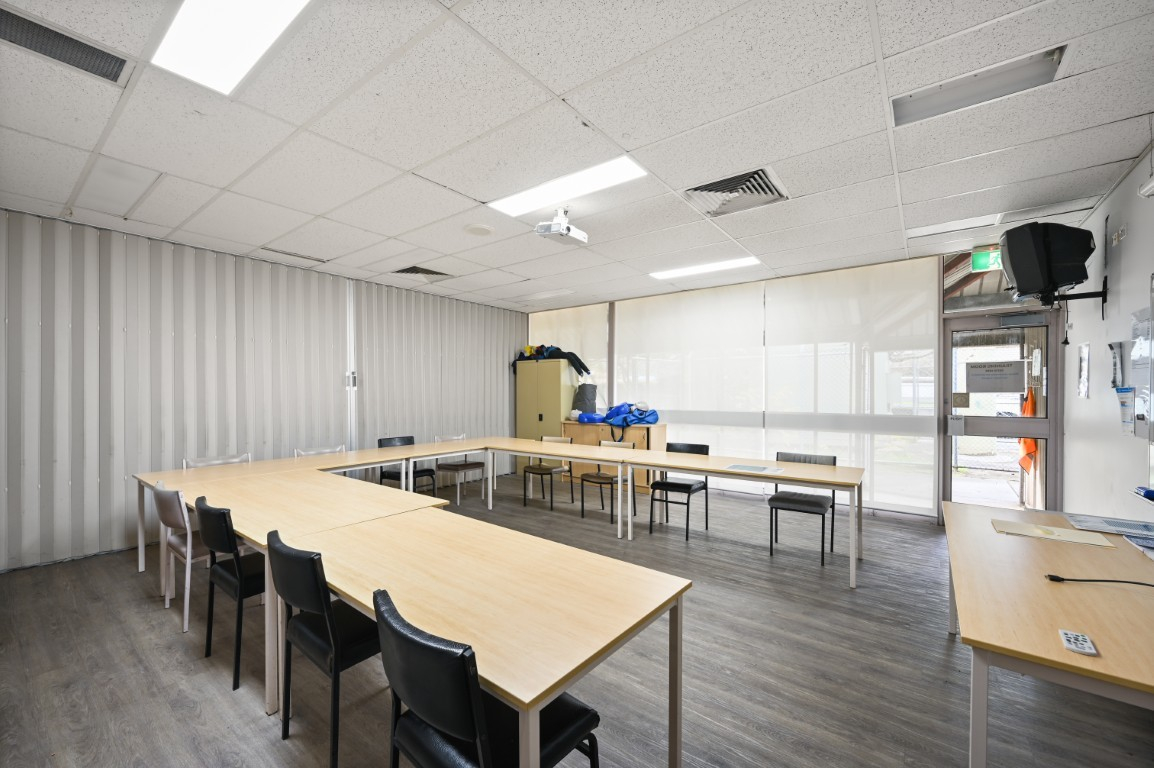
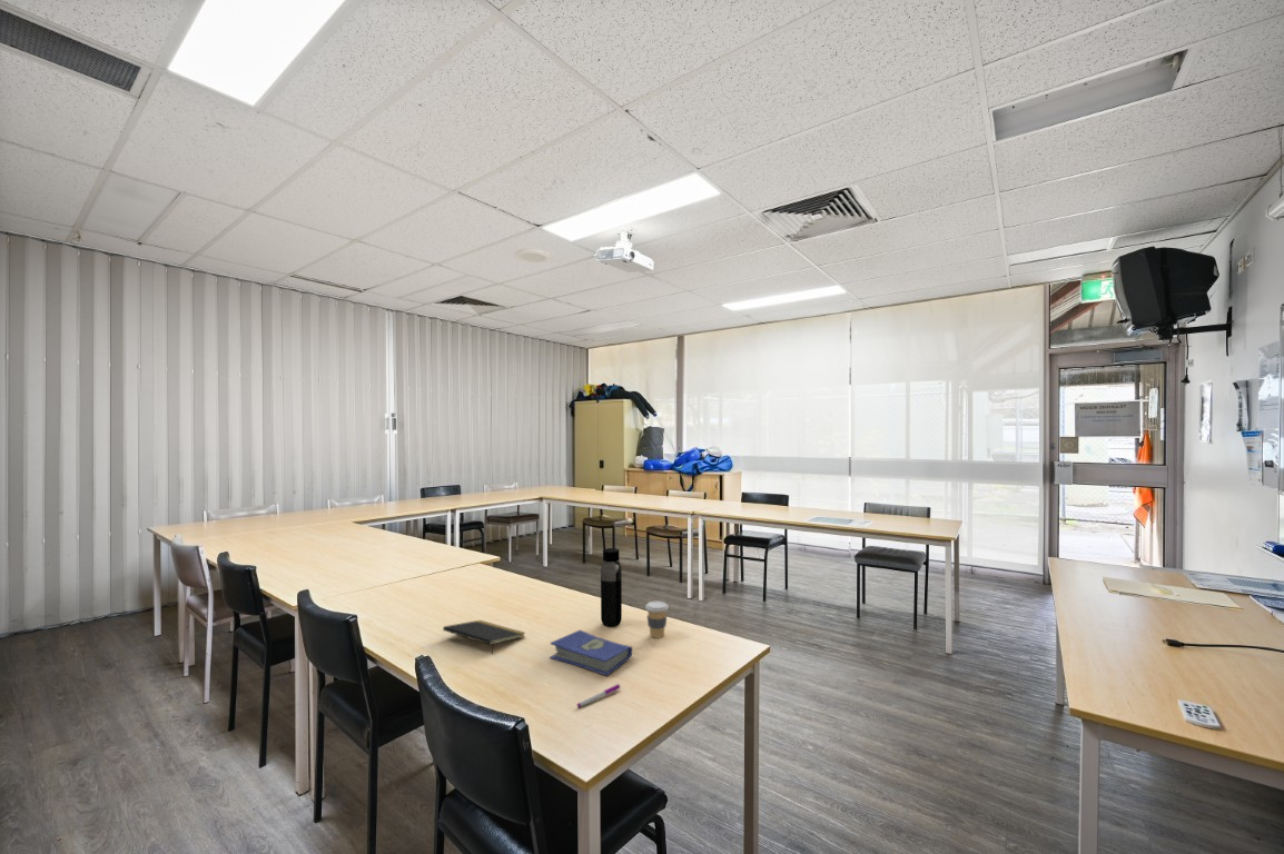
+ hardcover book (592, 649)
+ notepad (484, 632)
+ coffee cup (656, 619)
+ water bottle (611, 586)
+ pen (599, 695)
